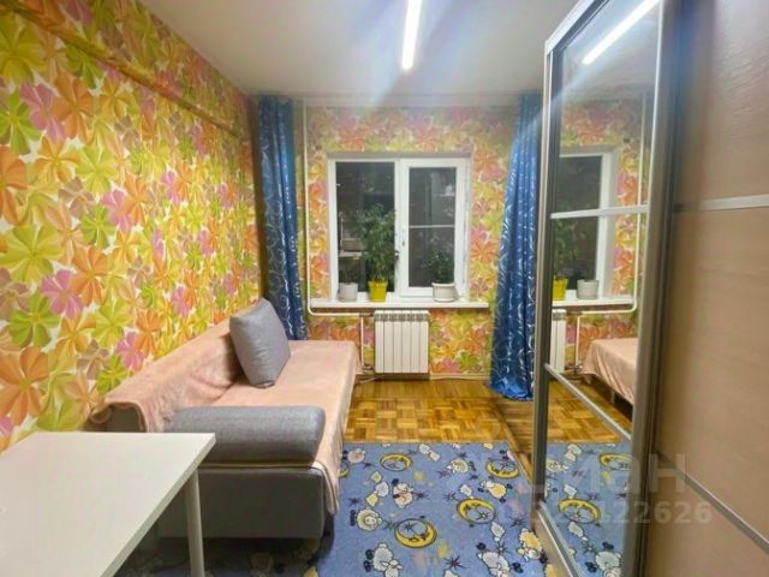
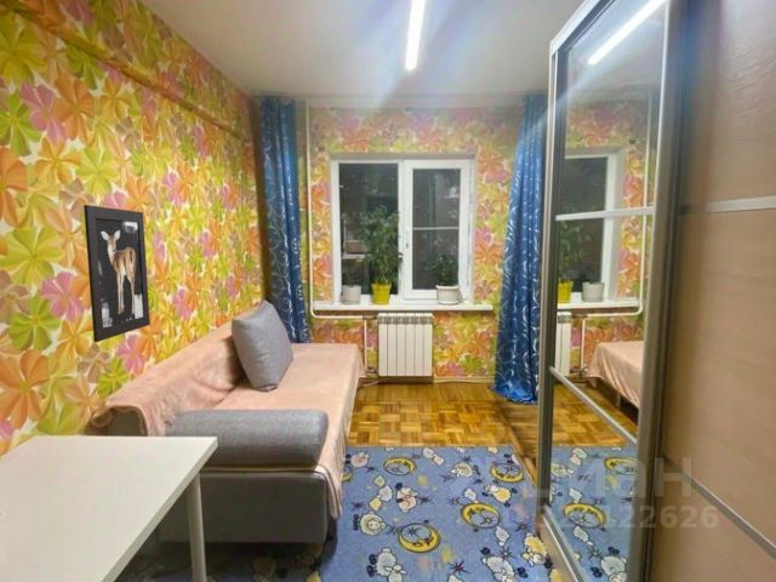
+ wall art (120, 272)
